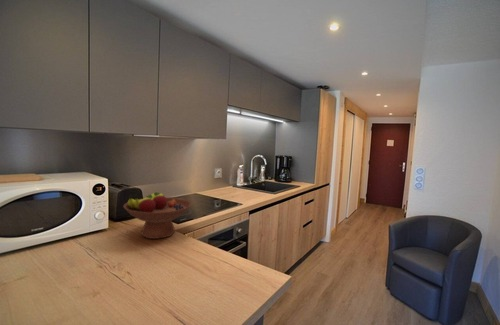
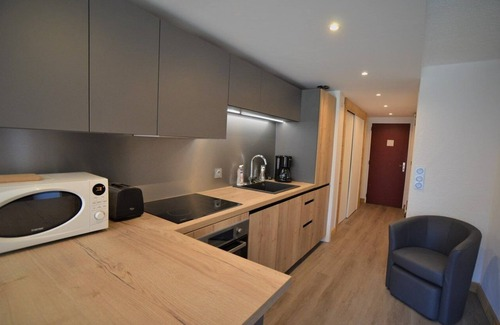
- fruit bowl (159, 212)
